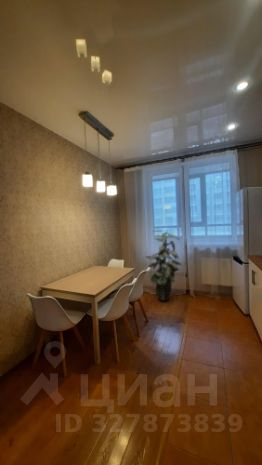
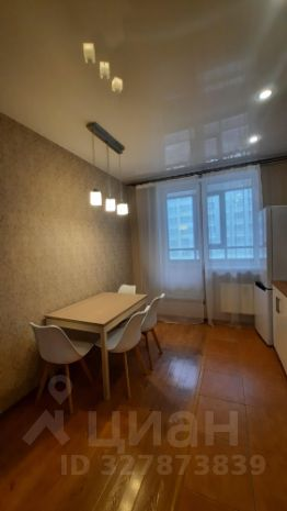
- indoor plant (162, 264)
